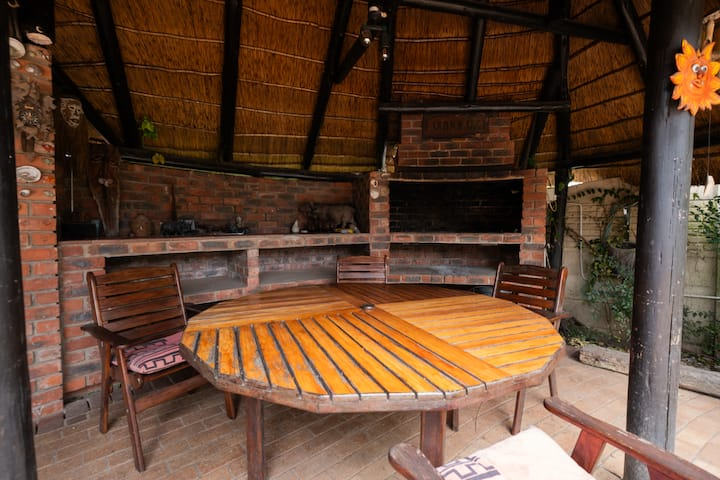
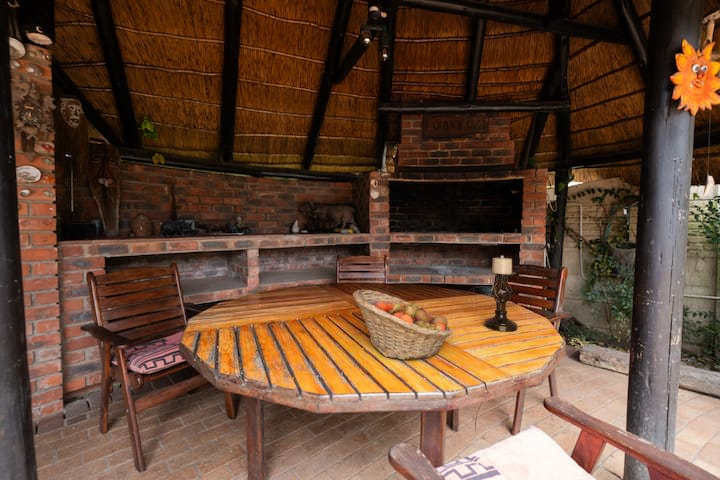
+ fruit basket (399, 319)
+ candle holder (501, 291)
